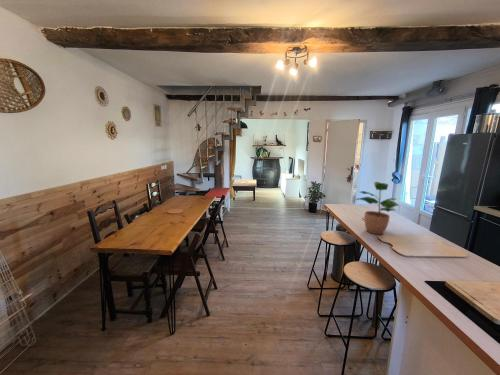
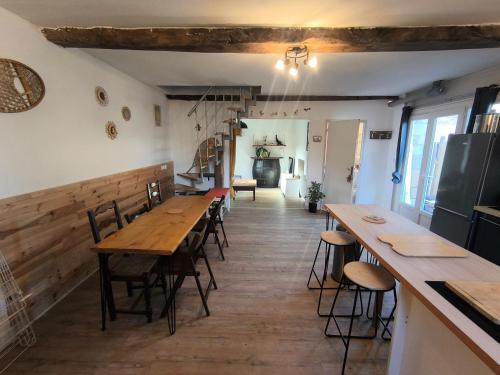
- potted plant (378, 205)
